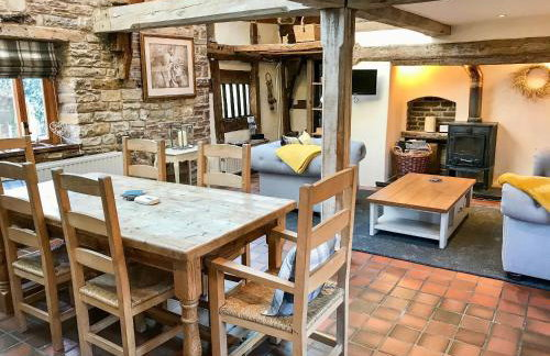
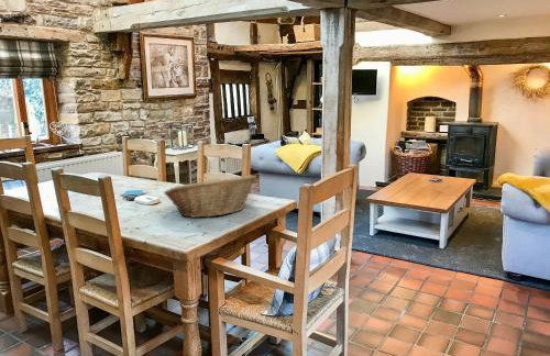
+ fruit basket (211, 192)
